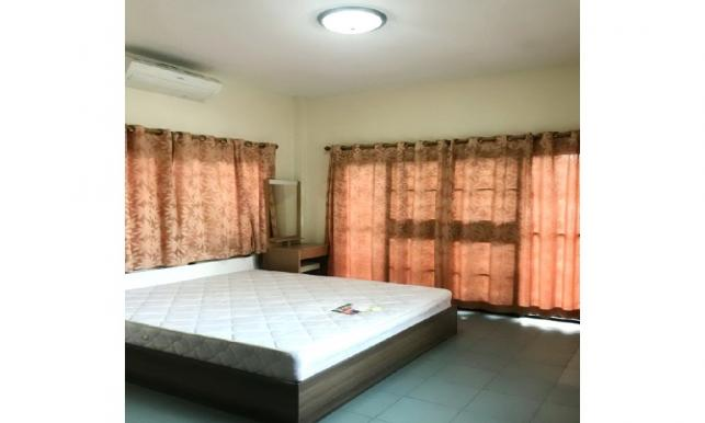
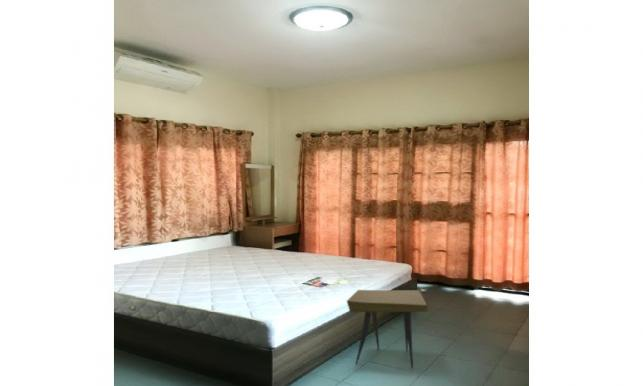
+ side table (377, 326)
